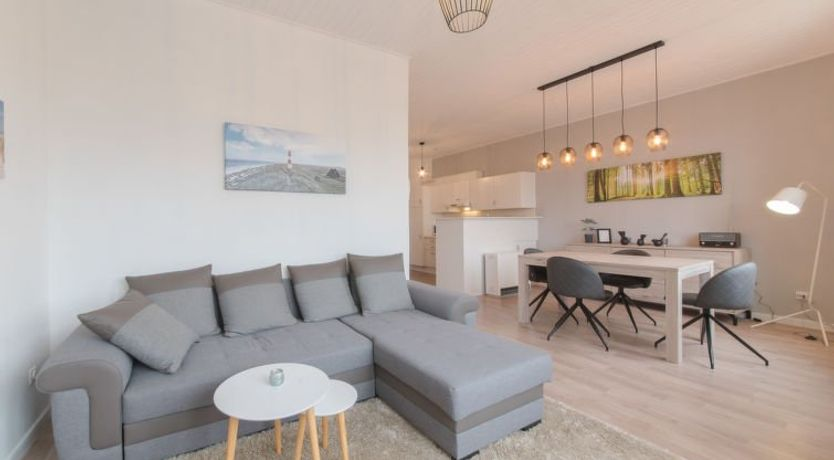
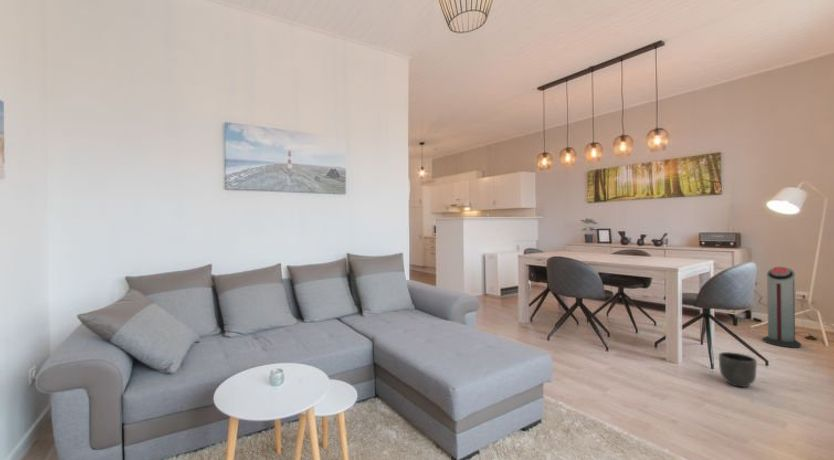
+ air purifier (780, 305)
+ planter (737, 370)
